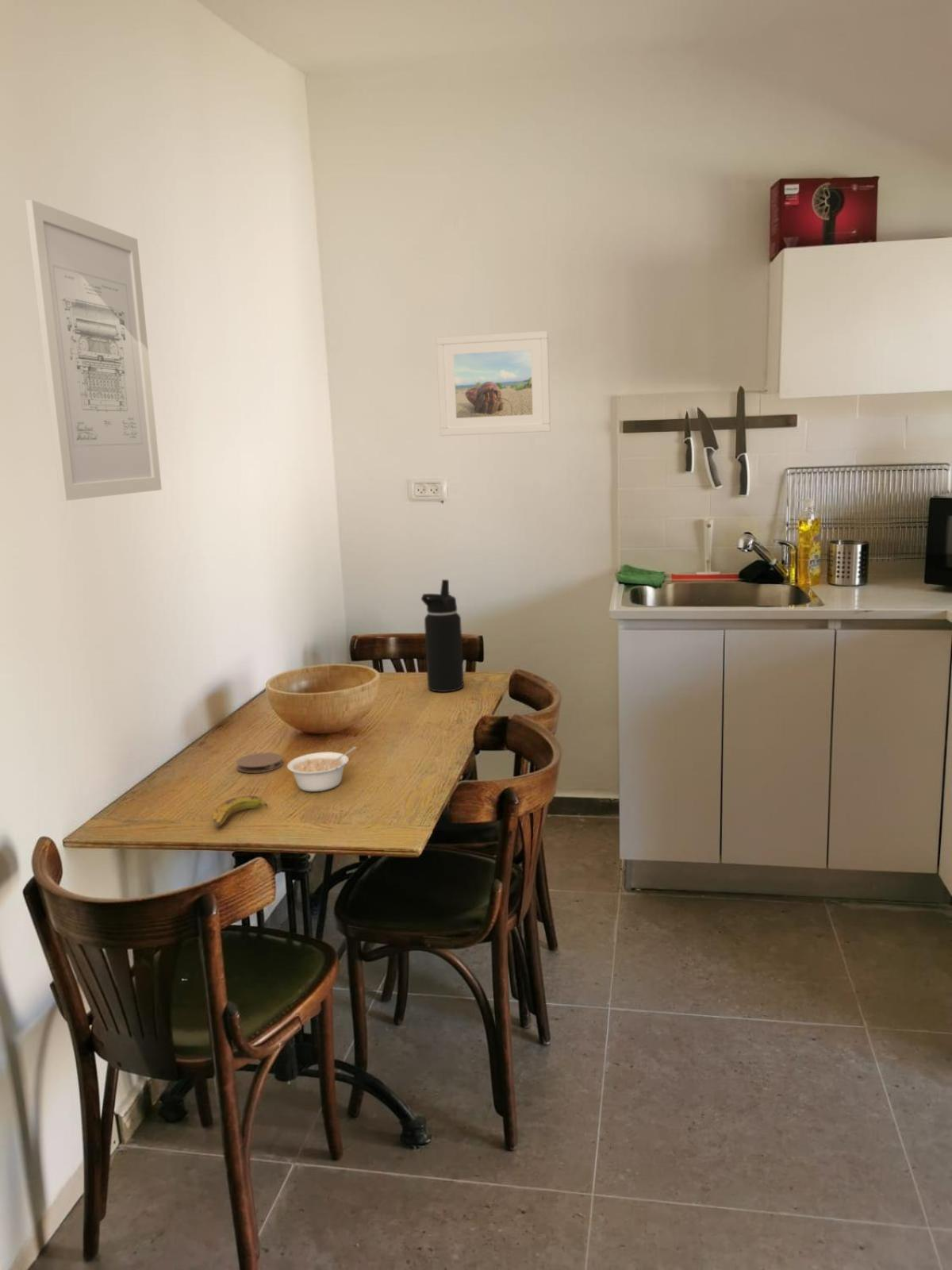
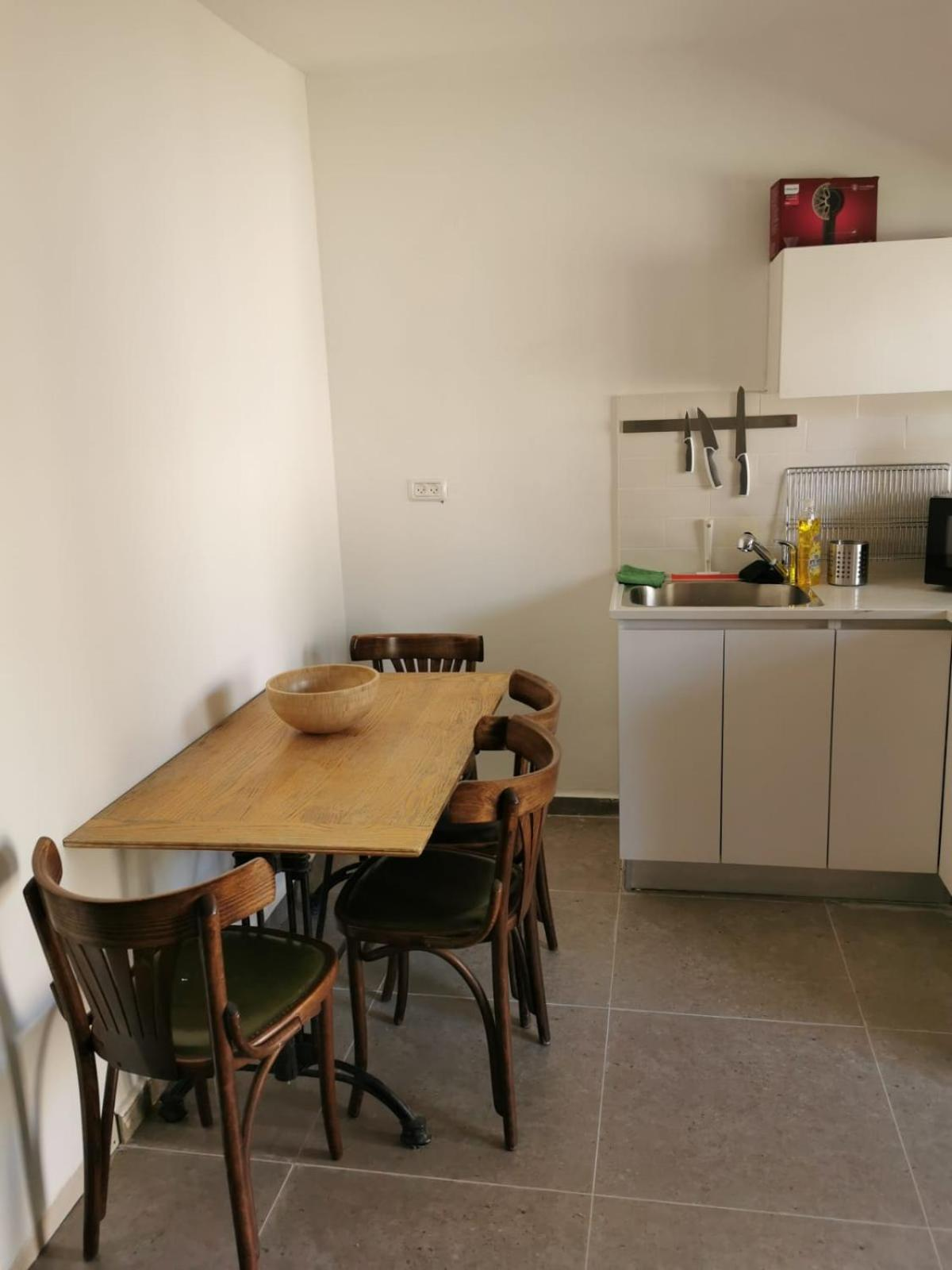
- legume (320, 770)
- coaster (259, 762)
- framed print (493, 384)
- banana (236, 810)
- water bottle (441, 636)
- wall art (101, 361)
